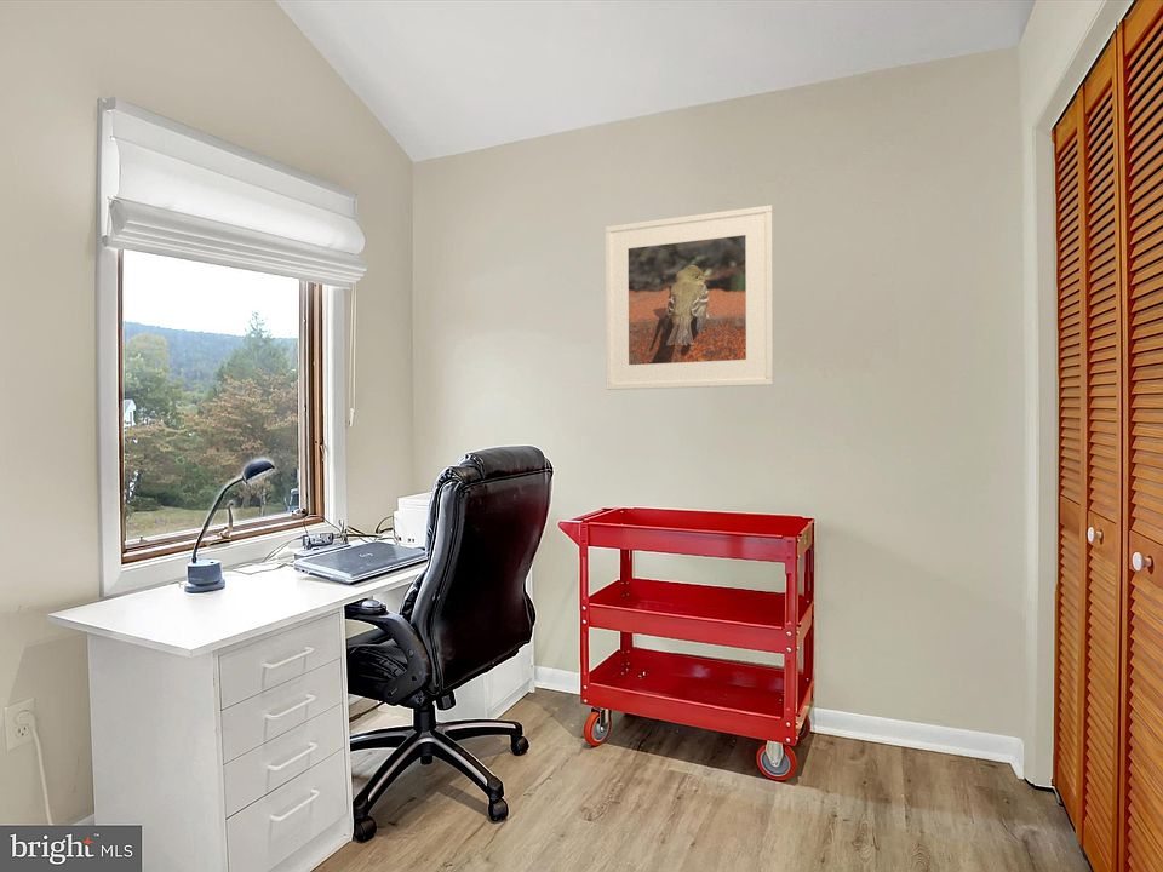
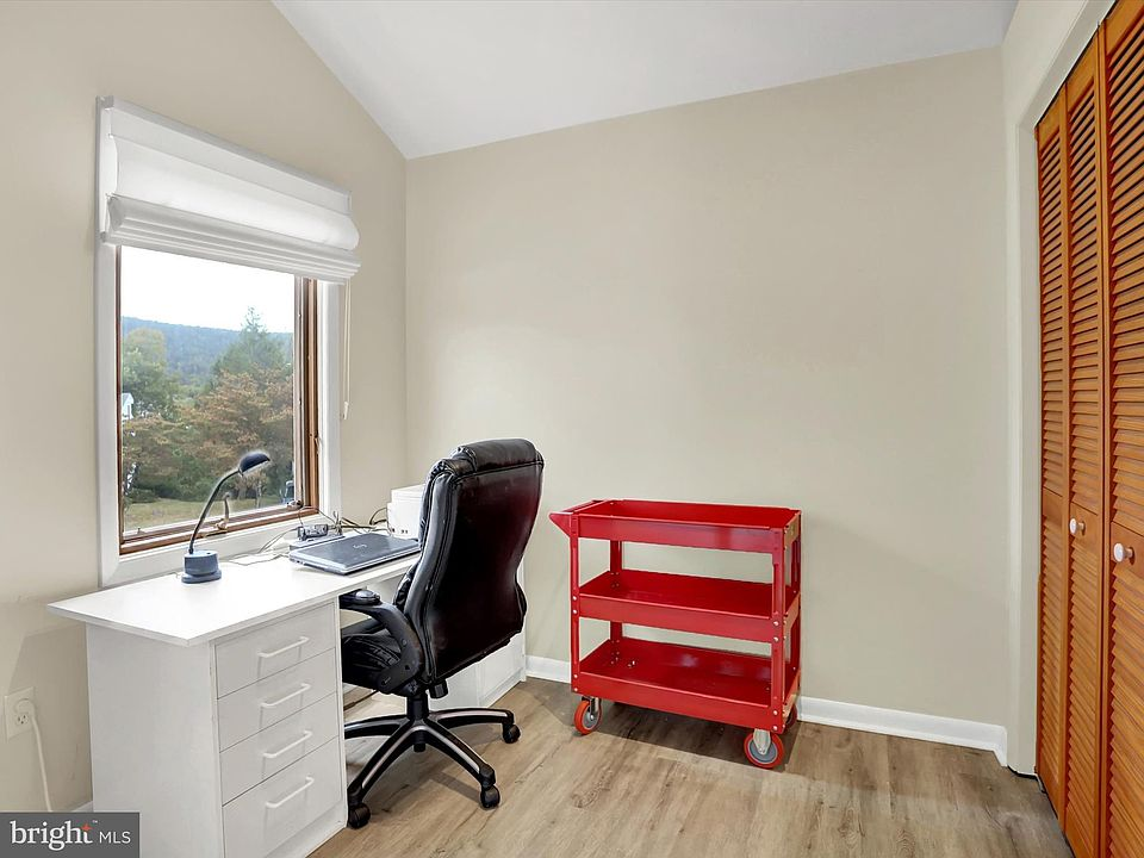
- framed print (684, 302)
